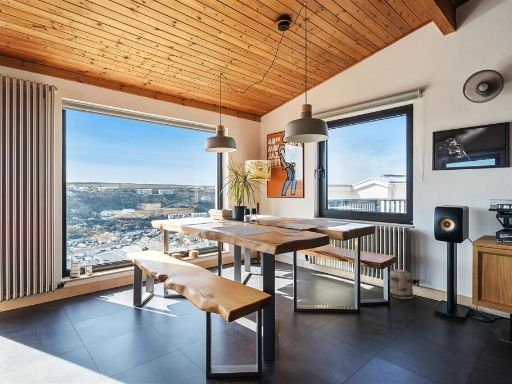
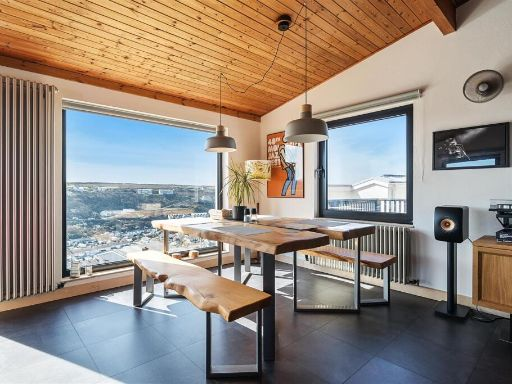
- basket (400, 279)
